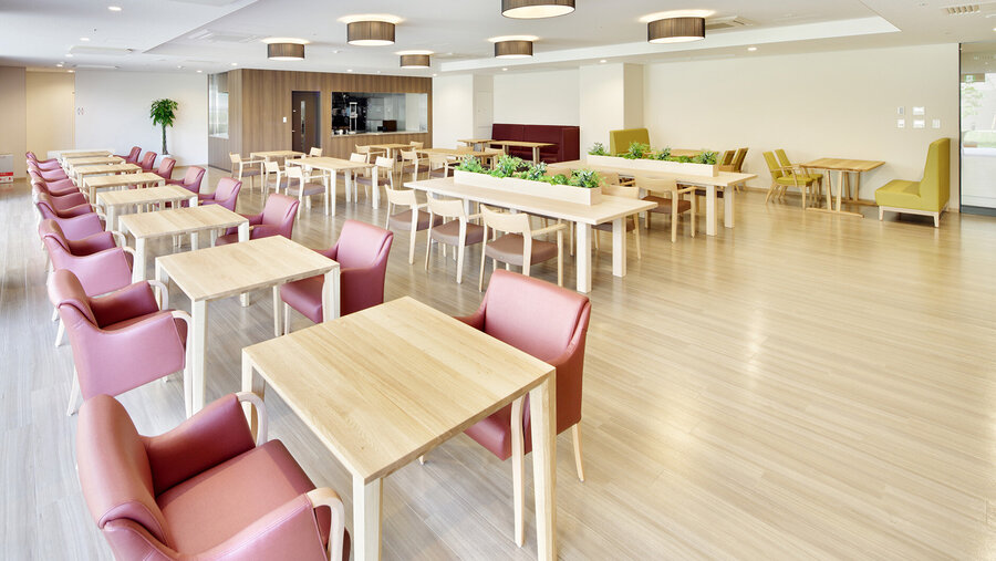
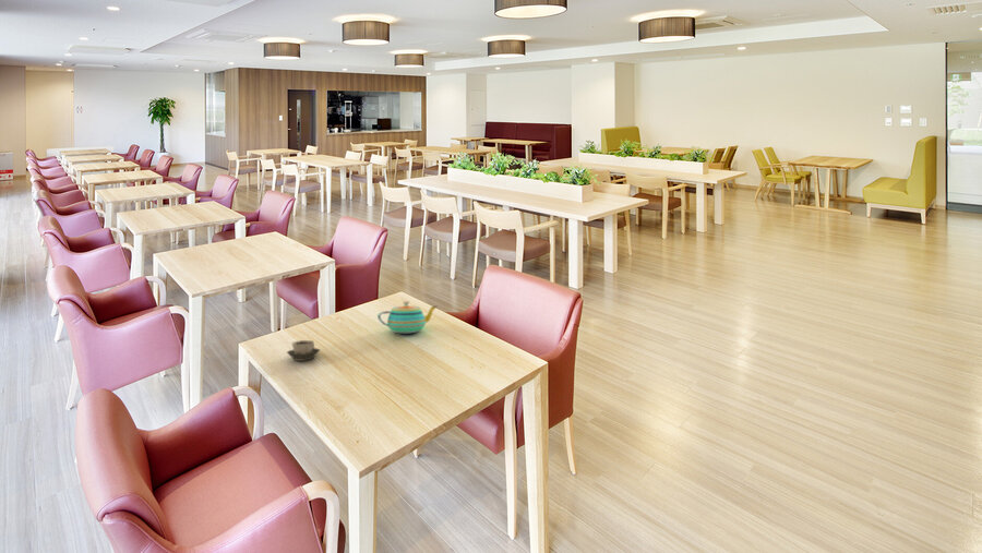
+ cup (303, 350)
+ teapot (408, 316)
